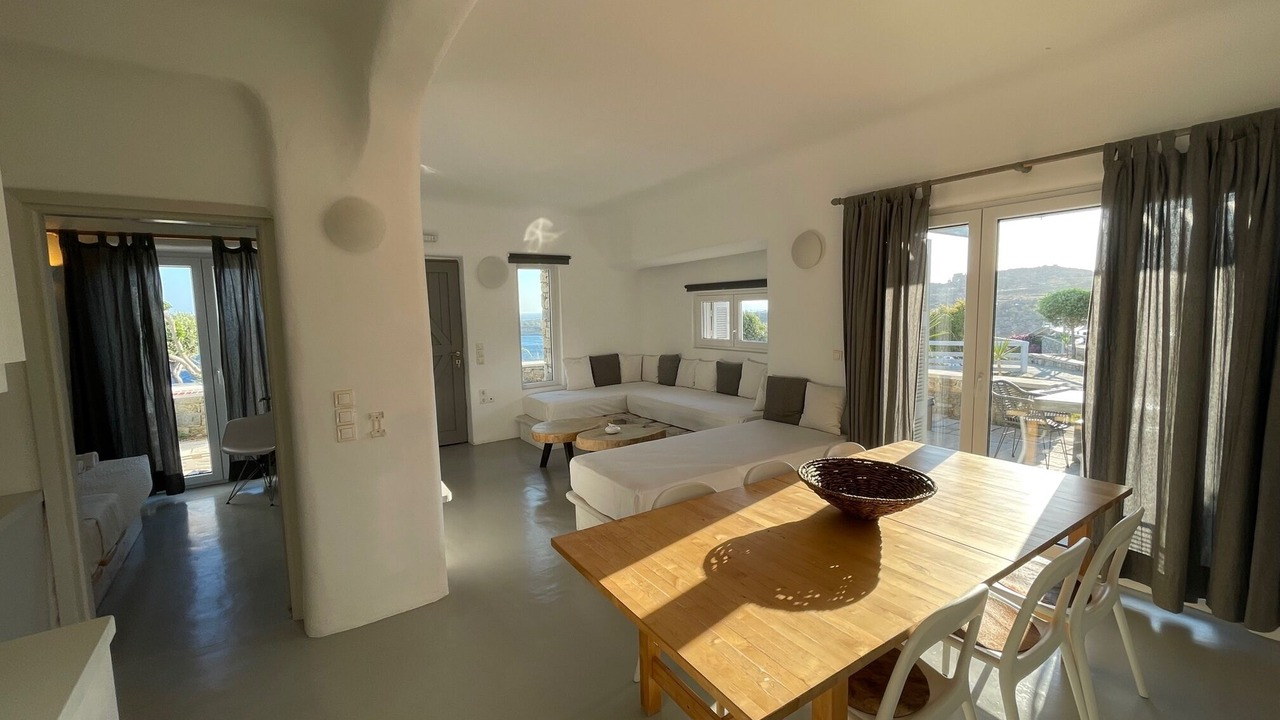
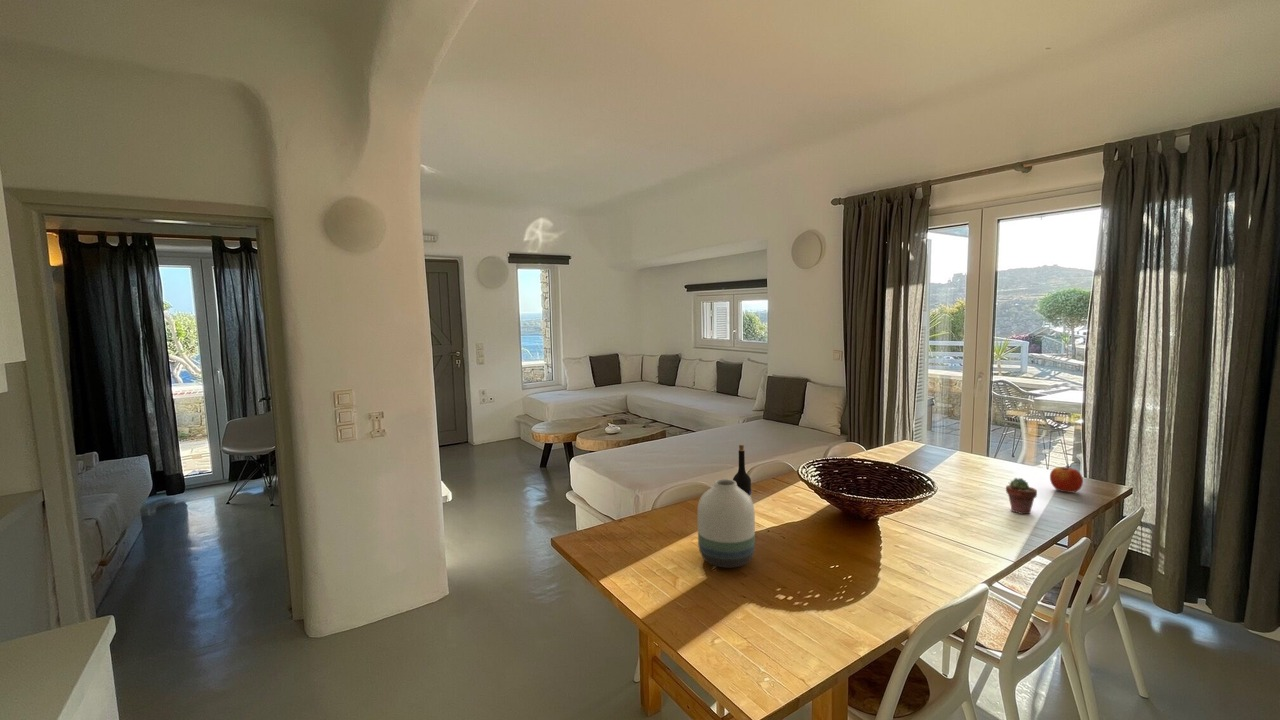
+ apple (1065, 478)
+ potted succulent (1020, 494)
+ wine bottle (742, 489)
+ vase (725, 521)
